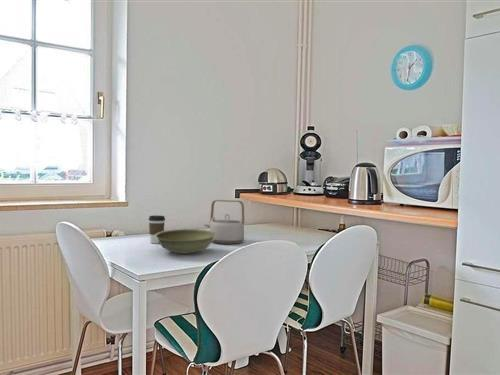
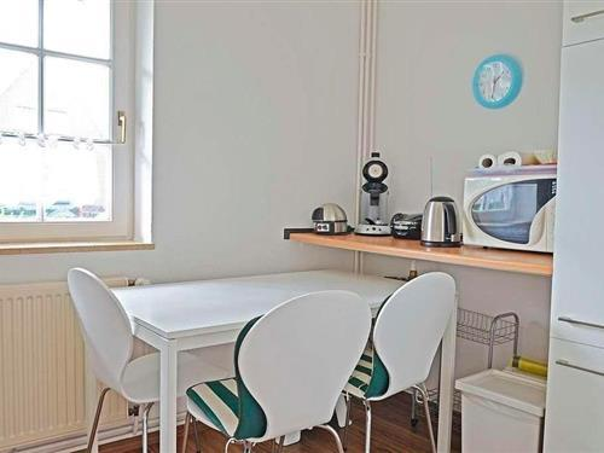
- bowl (185, 242)
- coffee cup (156, 229)
- teapot (223, 220)
